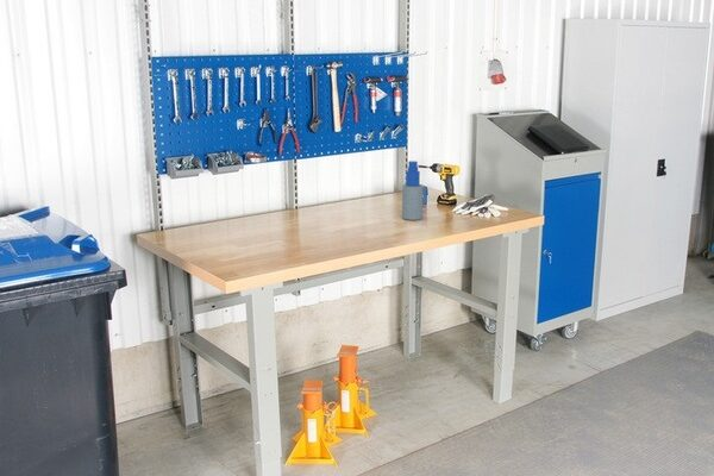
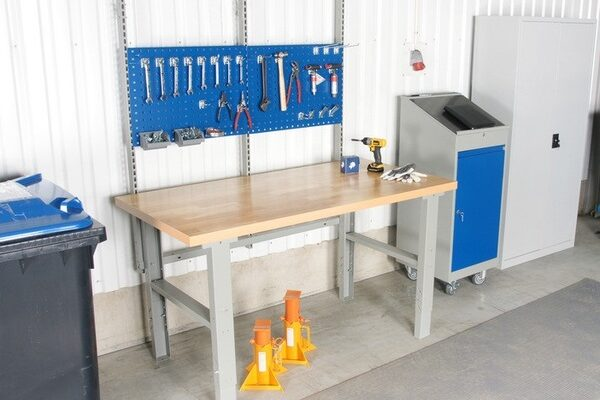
- spray bottle (412, 189)
